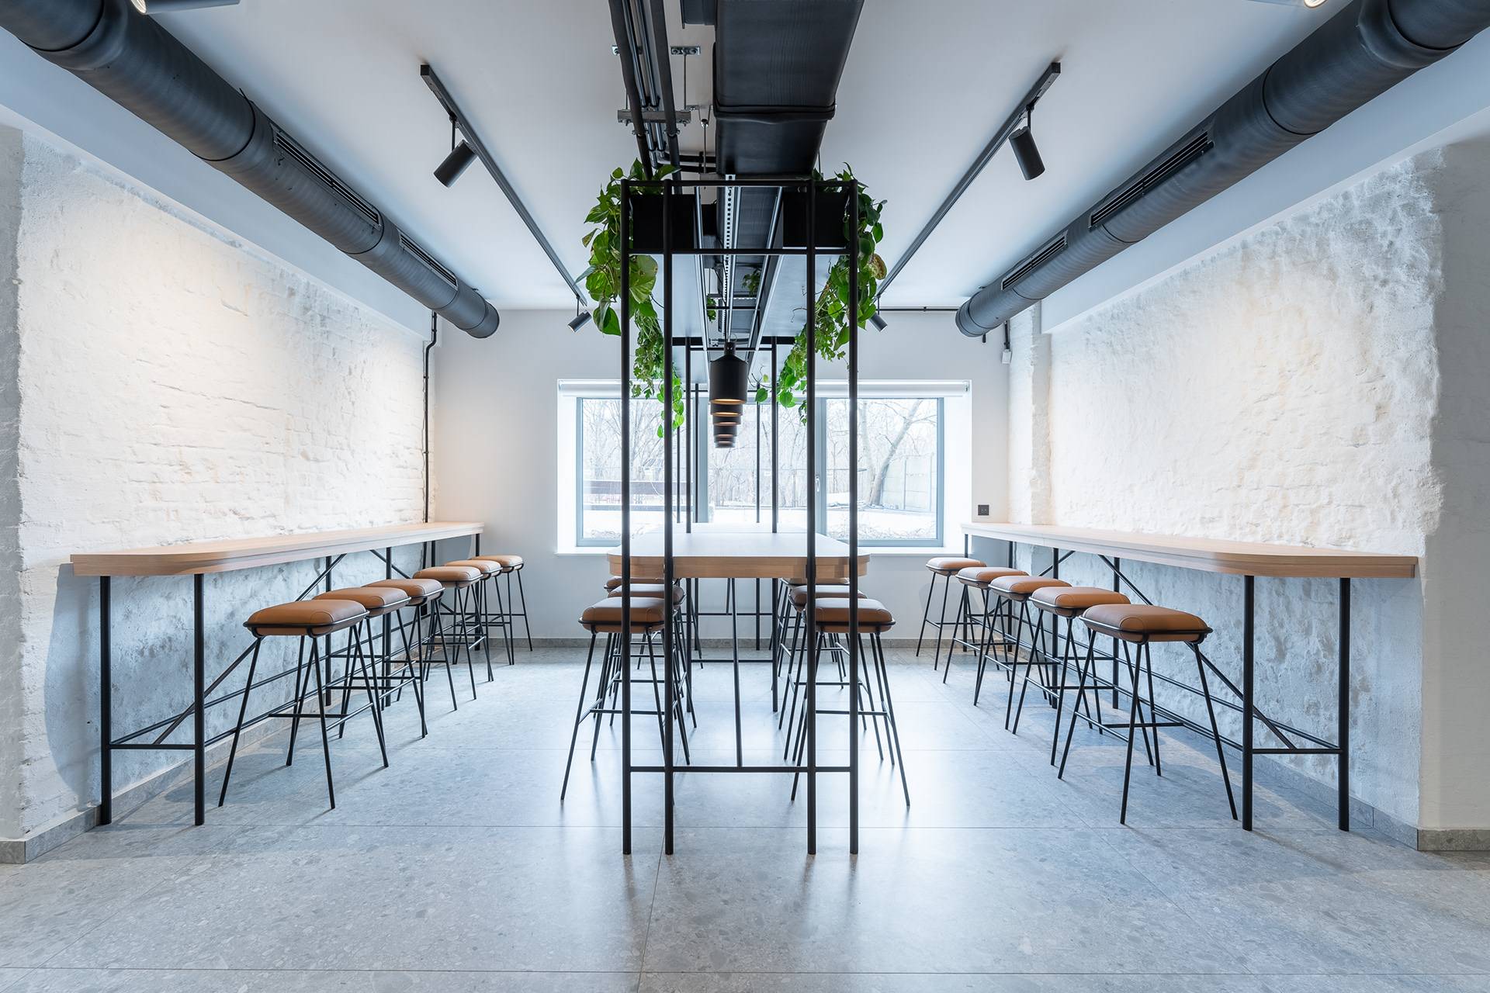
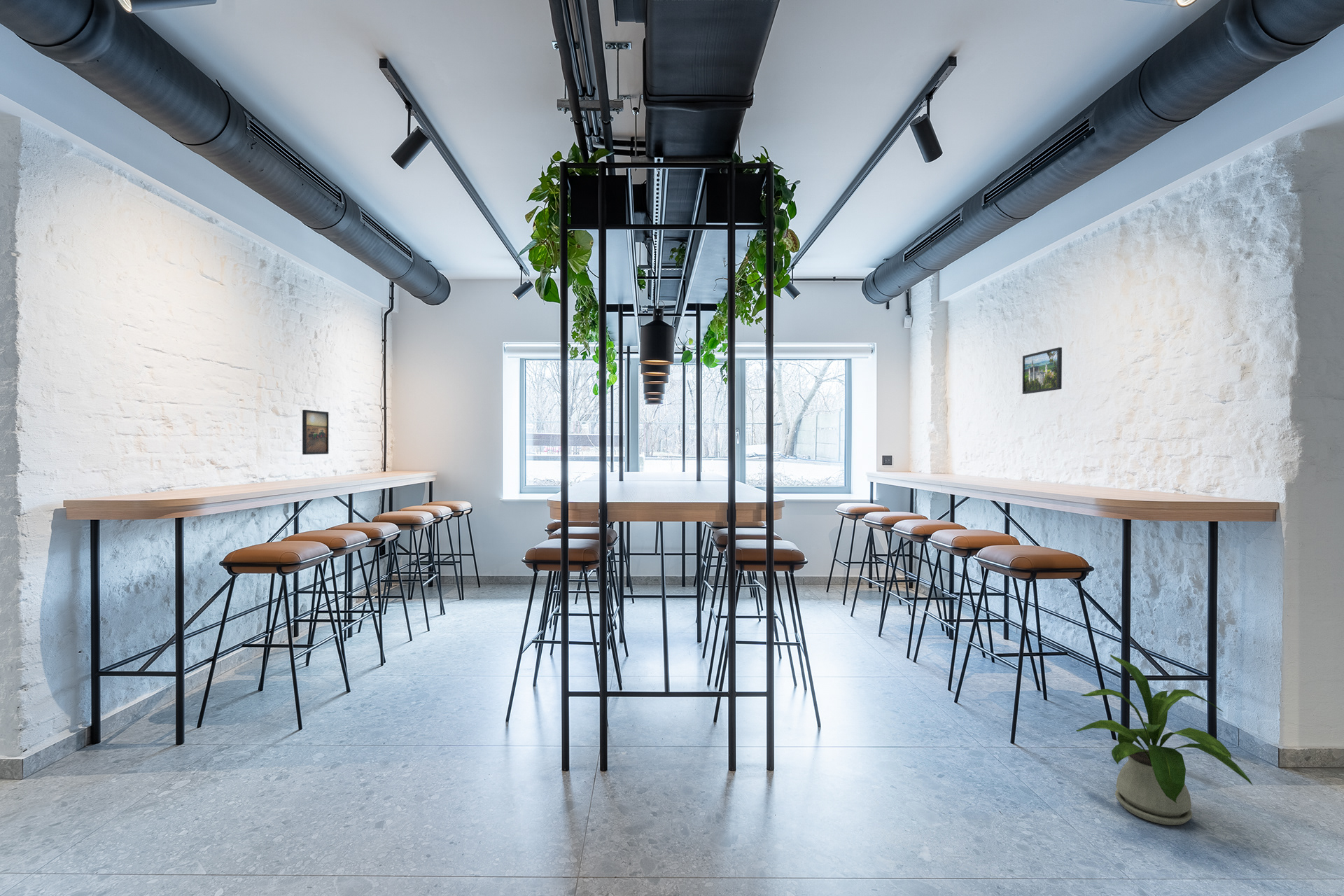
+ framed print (1041, 372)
+ house plant (1154, 747)
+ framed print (316, 433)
